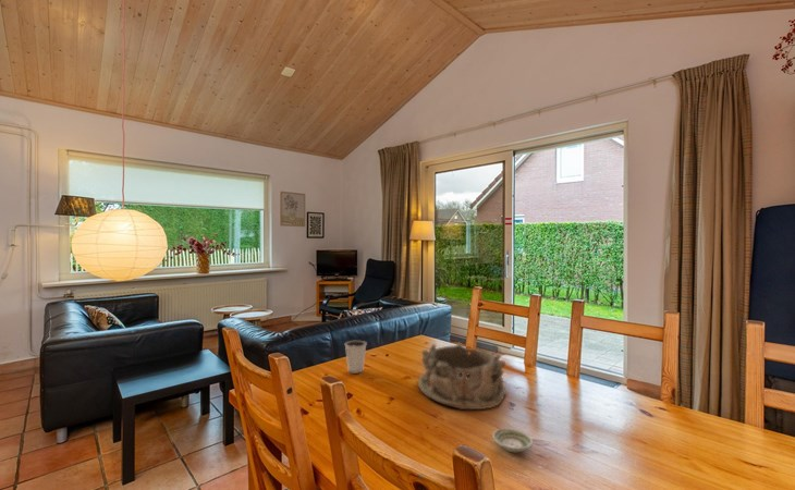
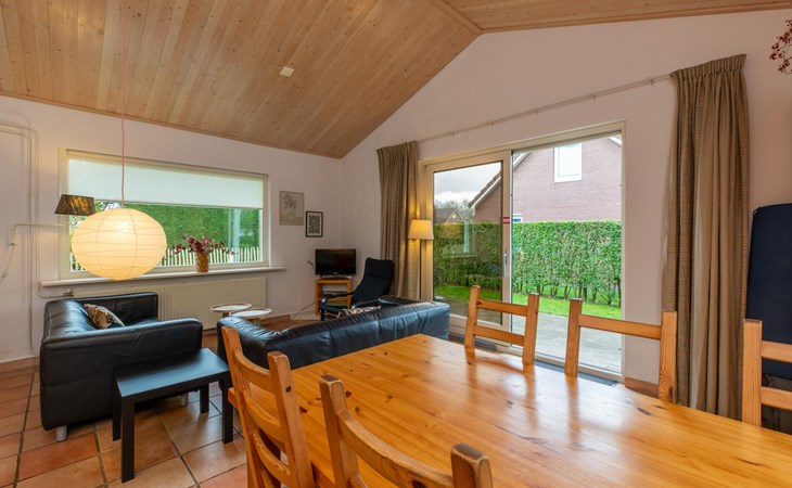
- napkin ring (461, 369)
- saucer (512, 442)
- dixie cup (355, 357)
